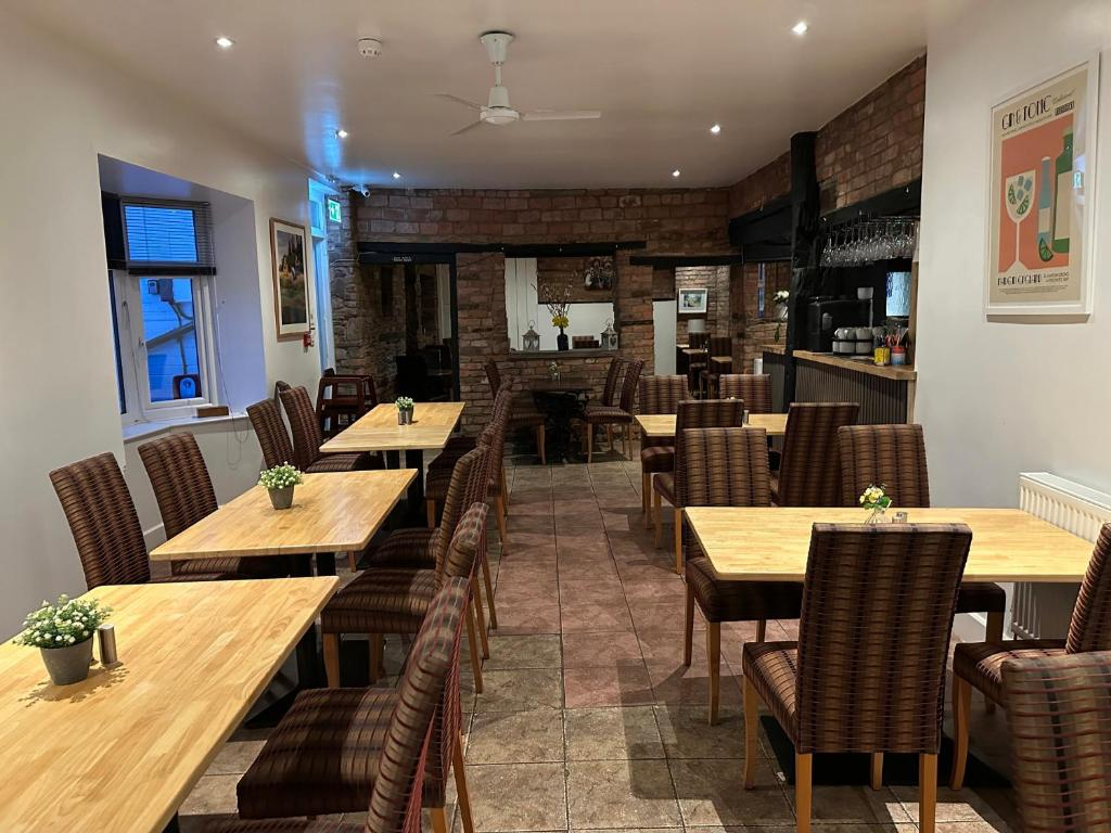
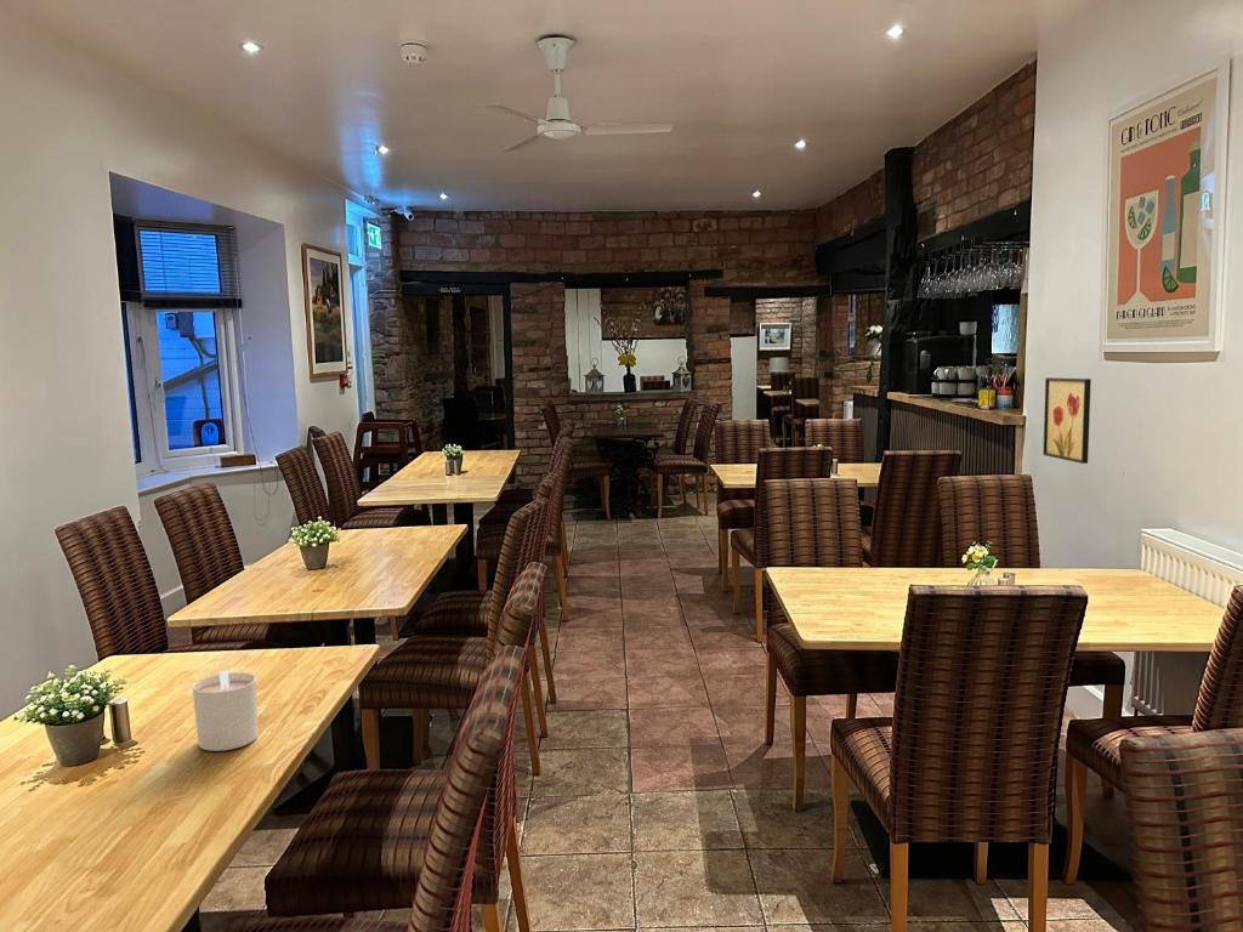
+ candle (226, 705)
+ wall art (1067, 419)
